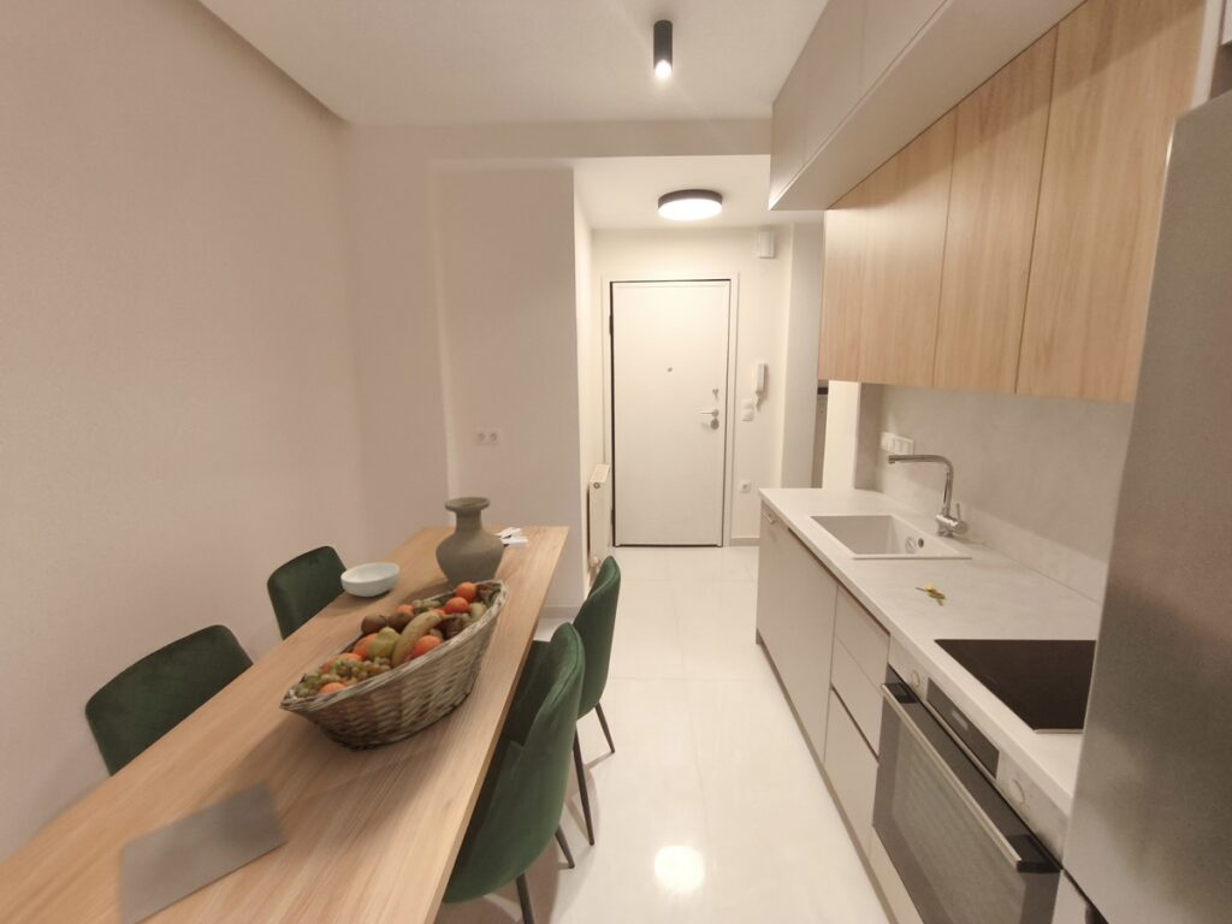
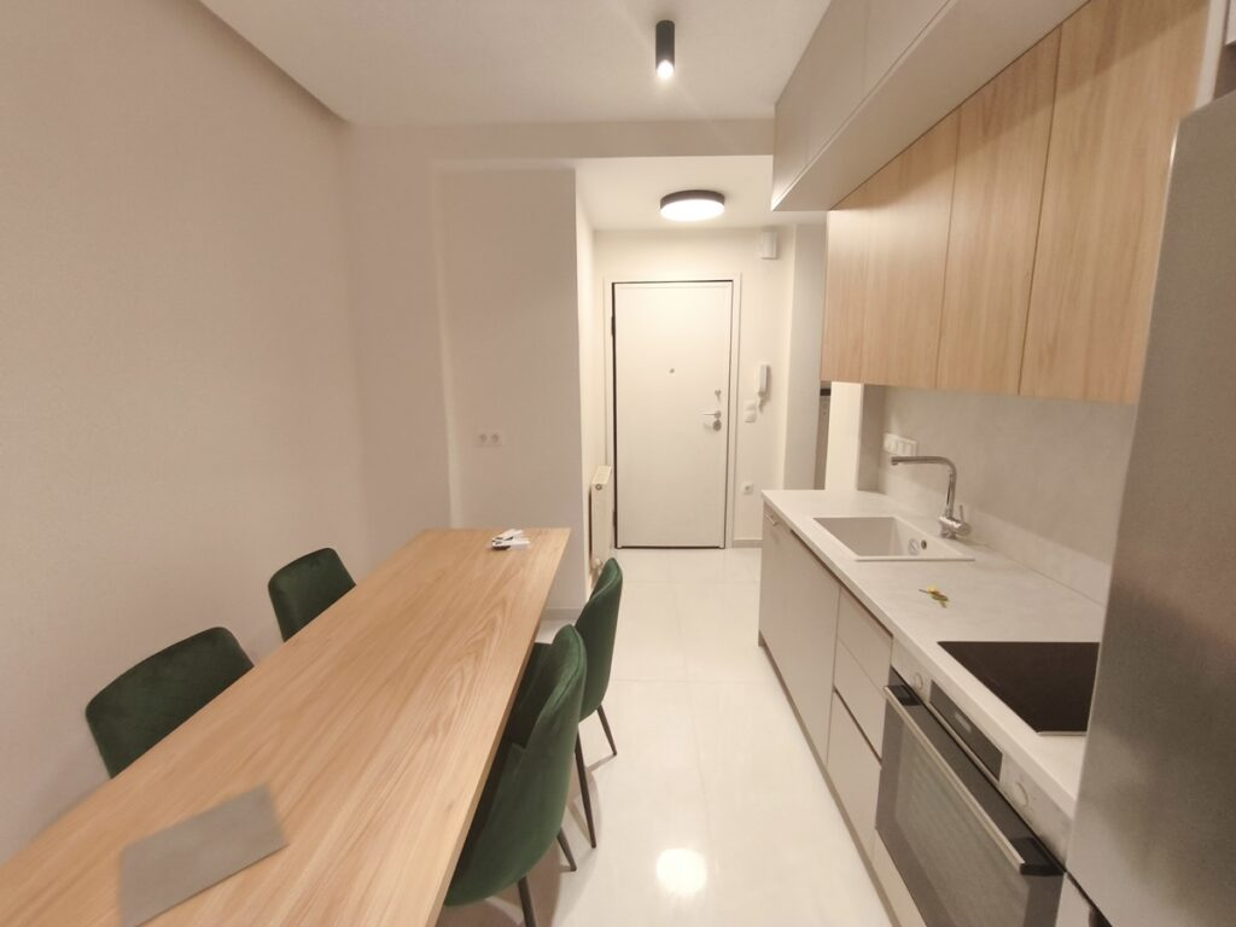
- cereal bowl (371, 581)
- vase (469, 543)
- fruit basket (411, 650)
